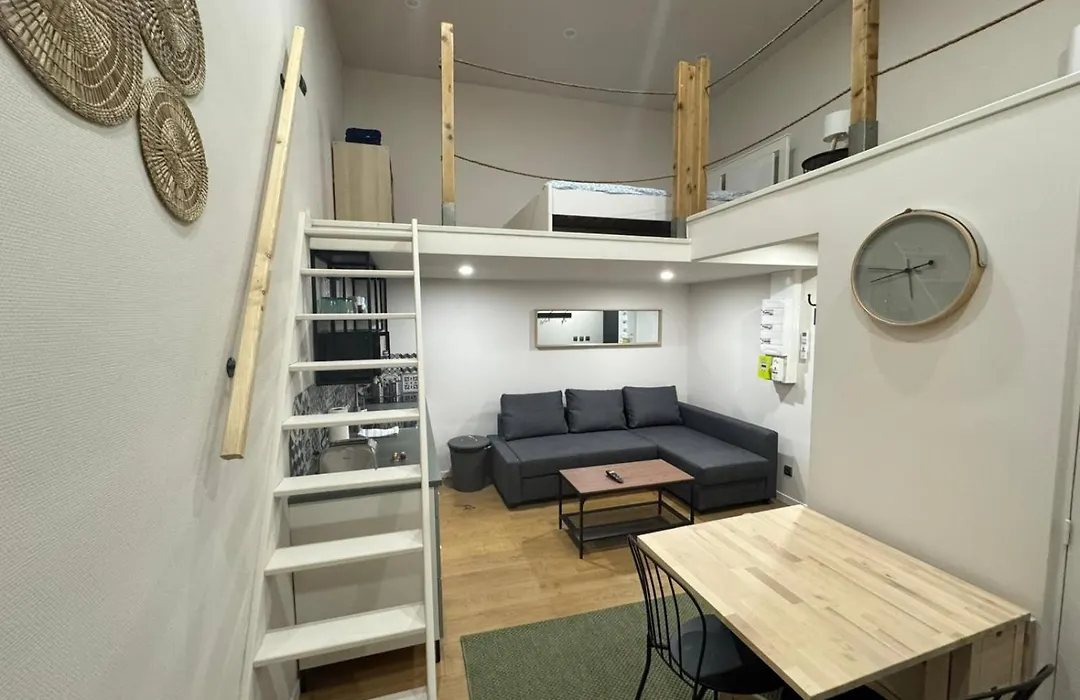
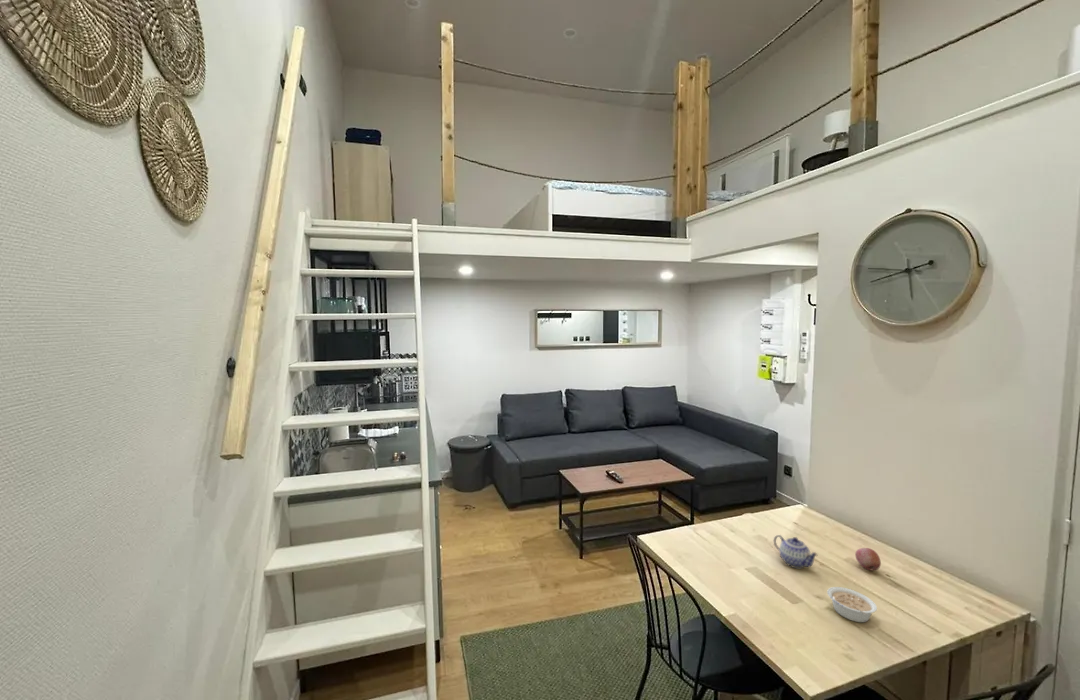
+ fruit (867, 558)
+ legume (852, 605)
+ teapot (794, 550)
